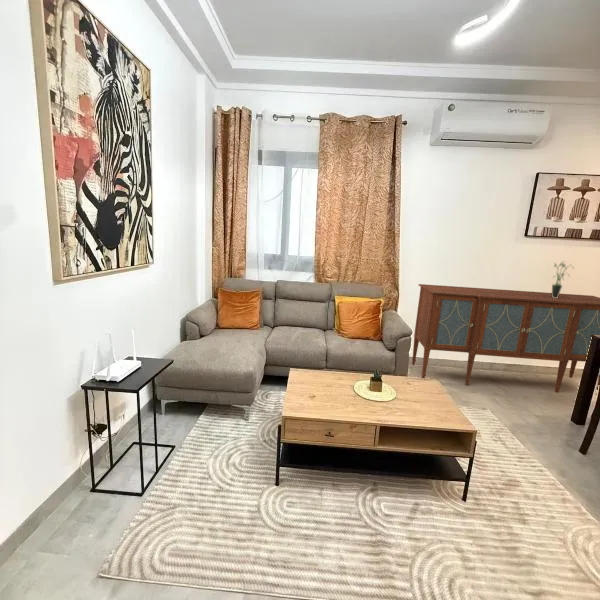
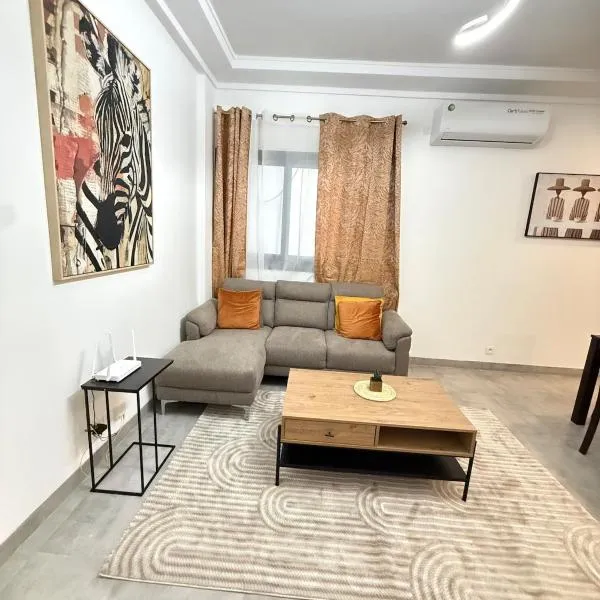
- sideboard (509, 338)
- potted plant (560, 279)
